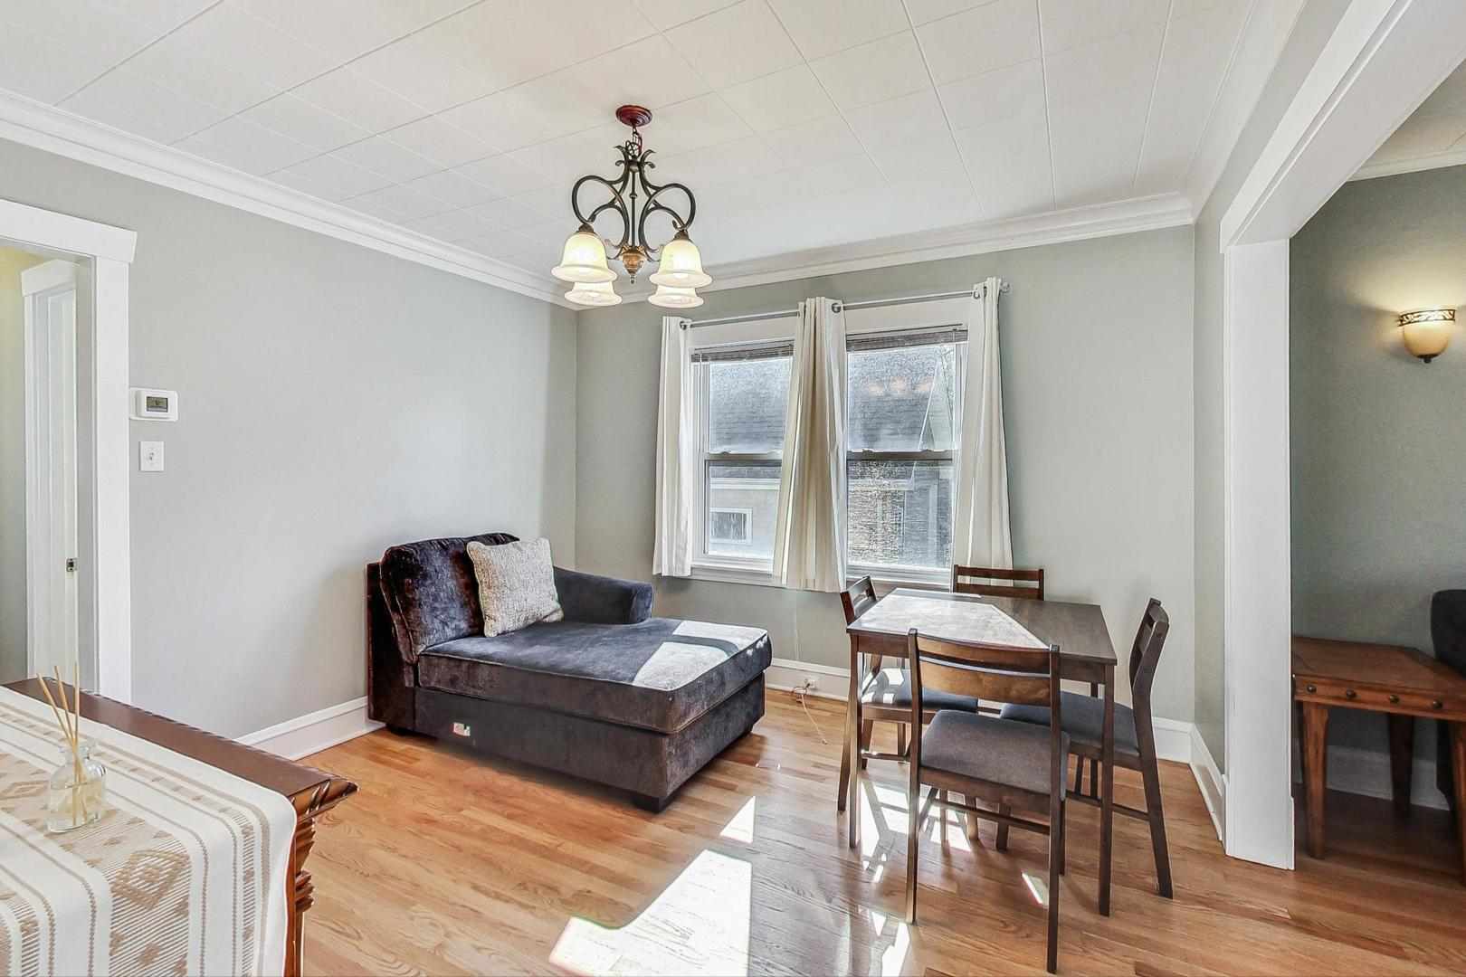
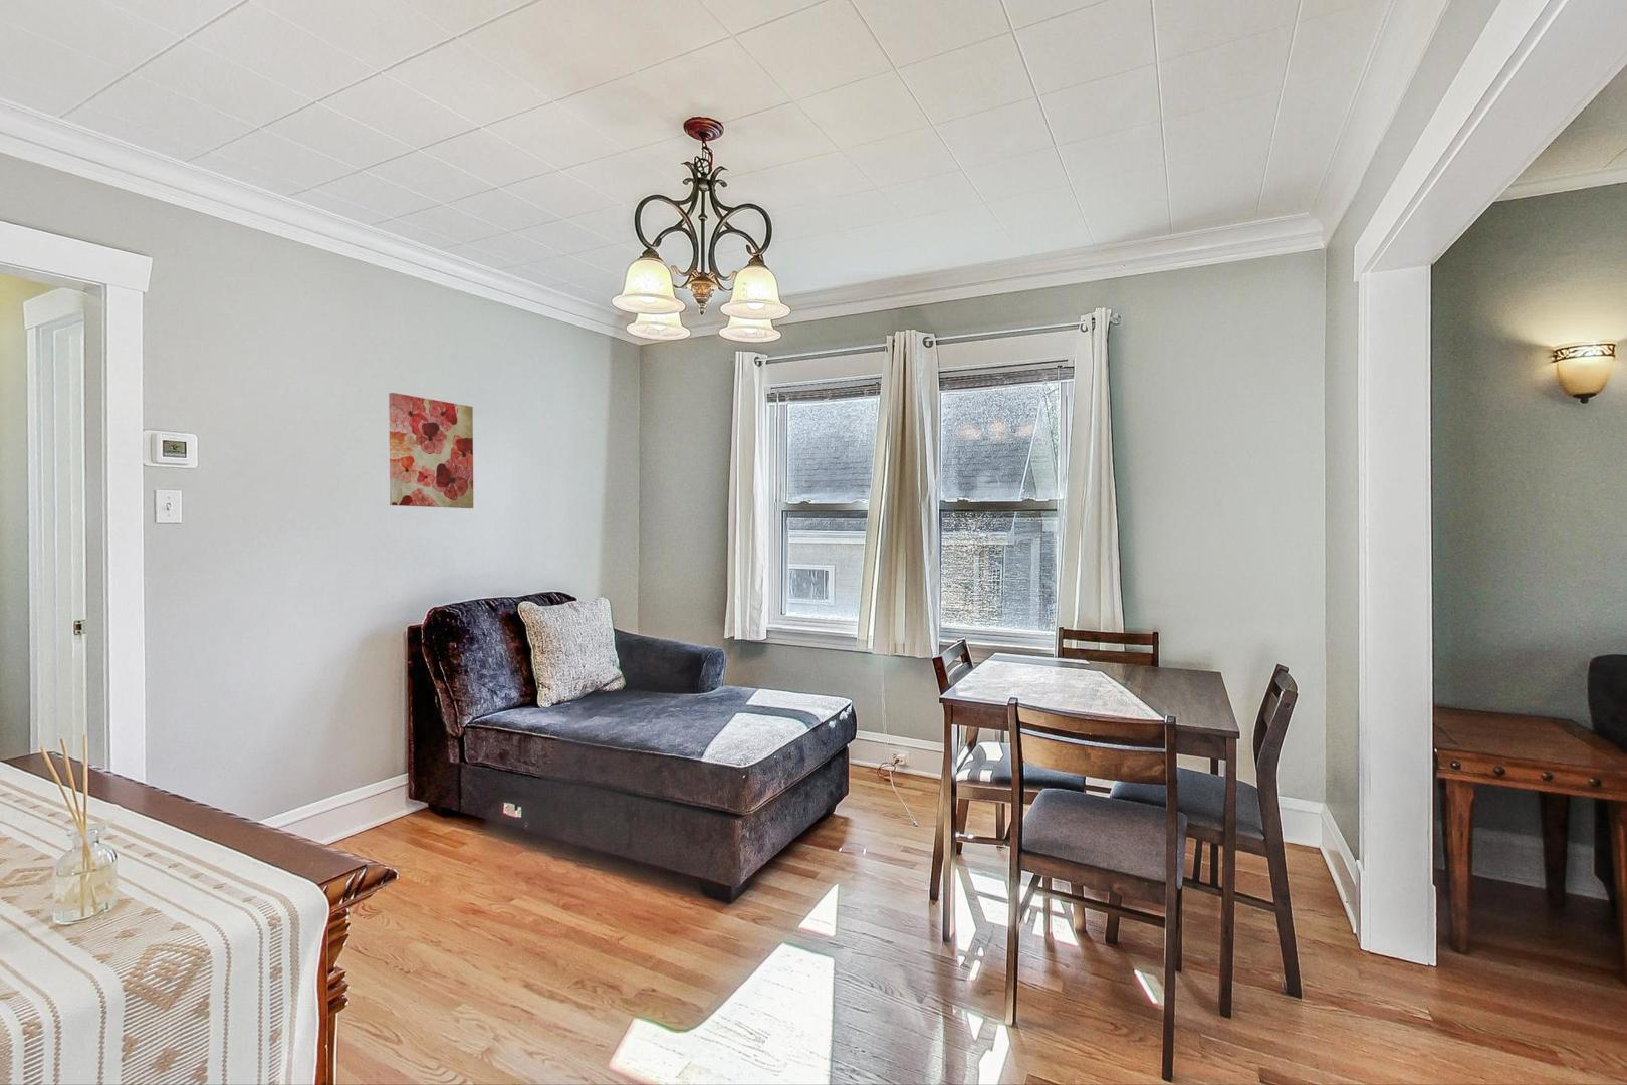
+ wall art (433, 453)
